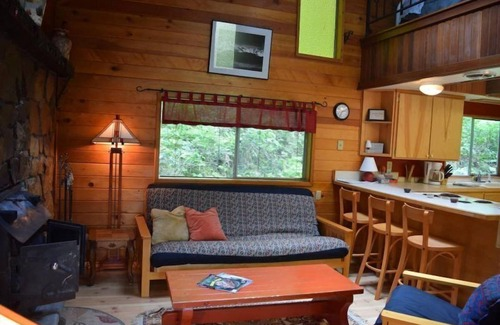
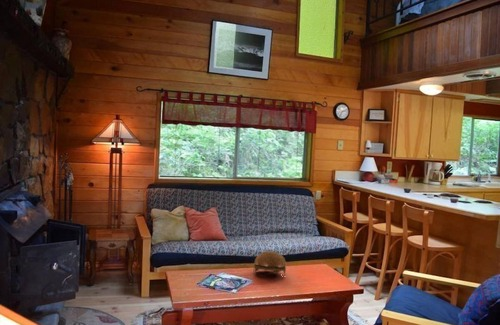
+ decorative bowl (270, 263)
